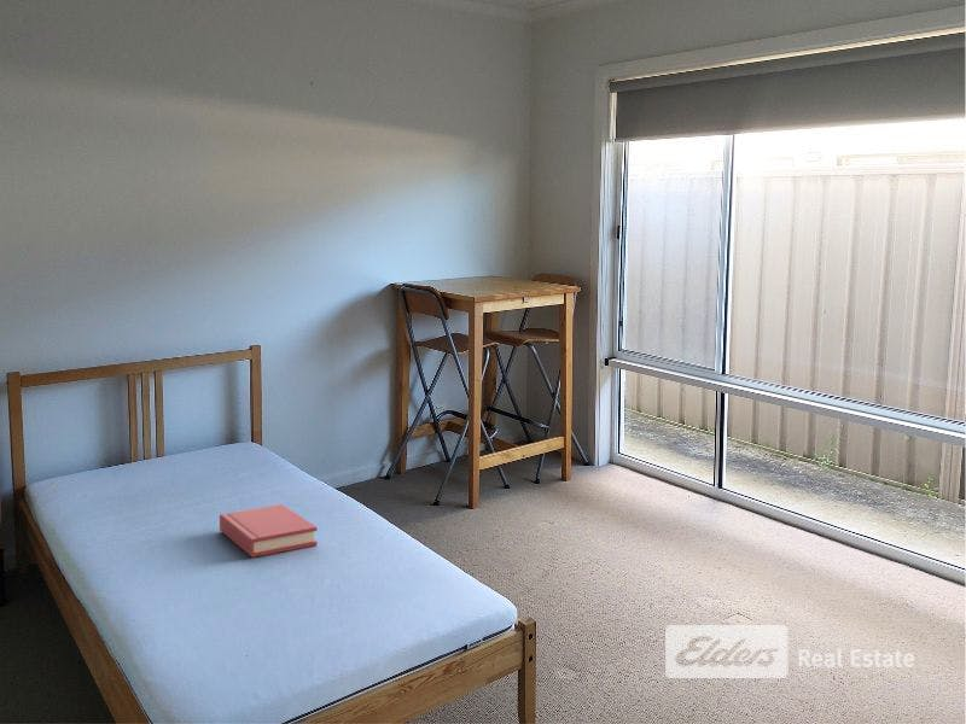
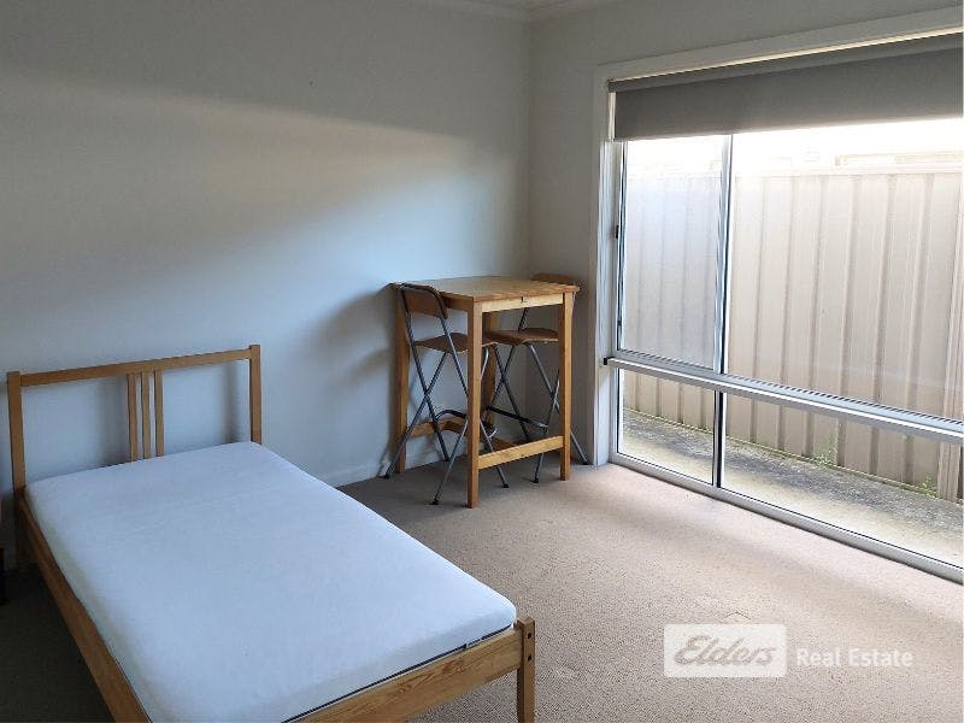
- hardback book (267, 529)
